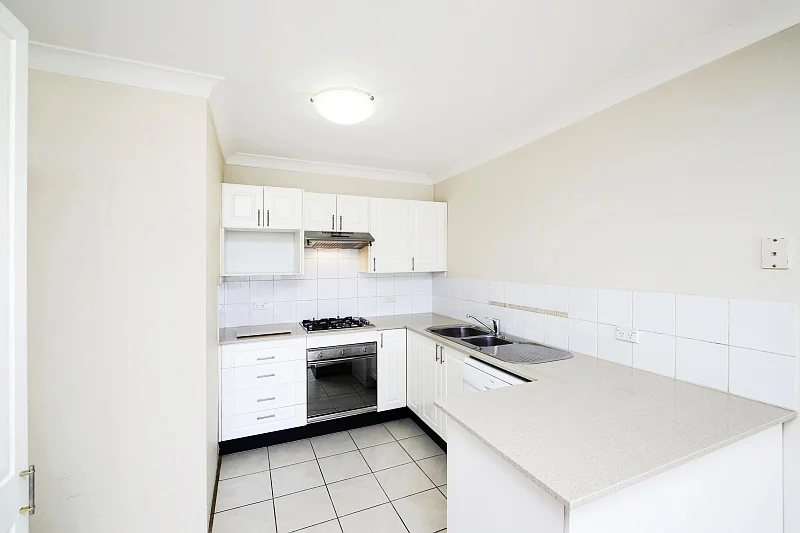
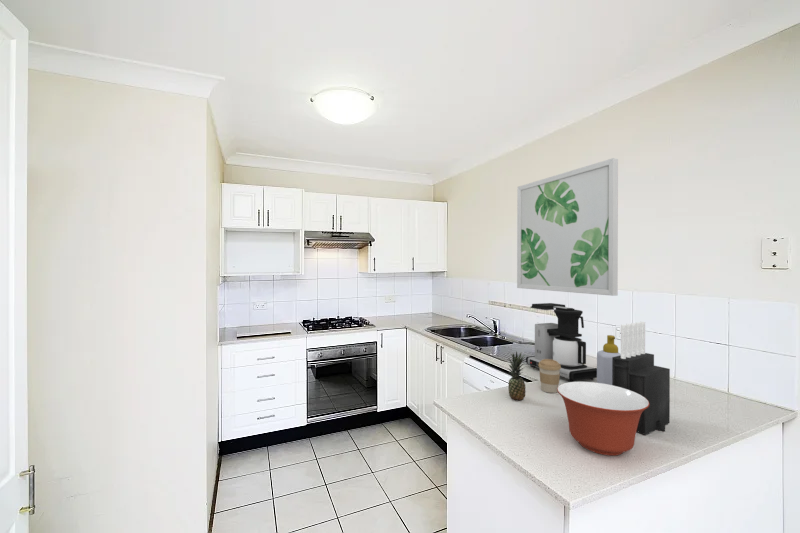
+ wall art (560, 233)
+ coffee cup (549, 375)
+ soap bottle (610, 364)
+ mixing bowl (600, 419)
+ coffee maker (560, 339)
+ fruit (516, 374)
+ knife block (644, 374)
